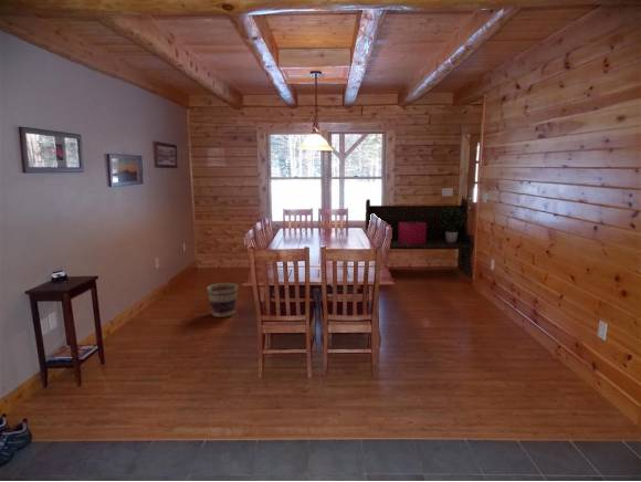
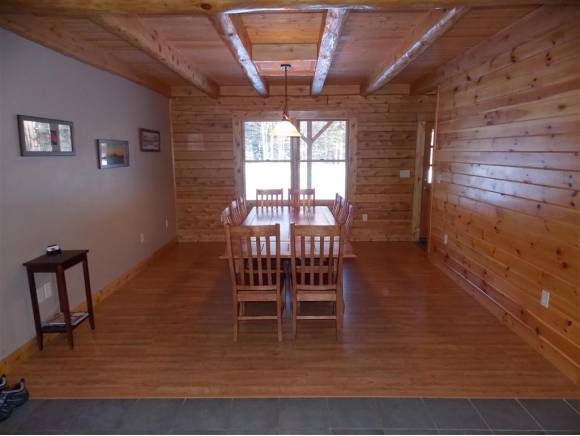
- basket (222, 300)
- potted plant (452, 224)
- bench (417, 244)
- storage bin (411, 232)
